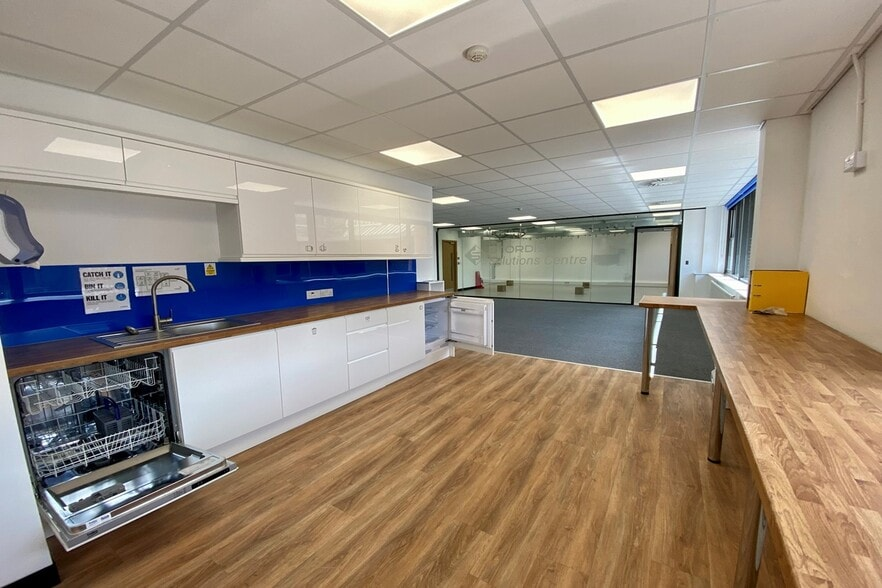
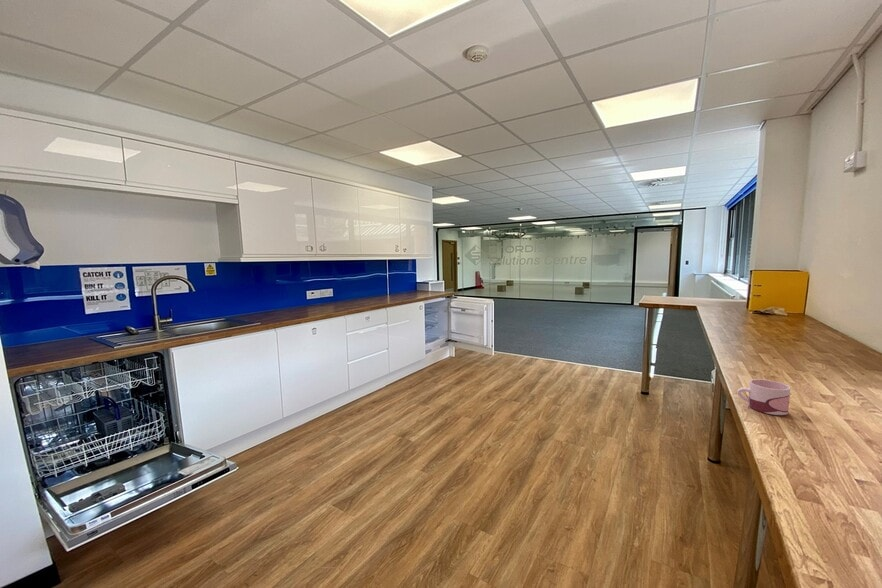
+ mug (762, 395)
